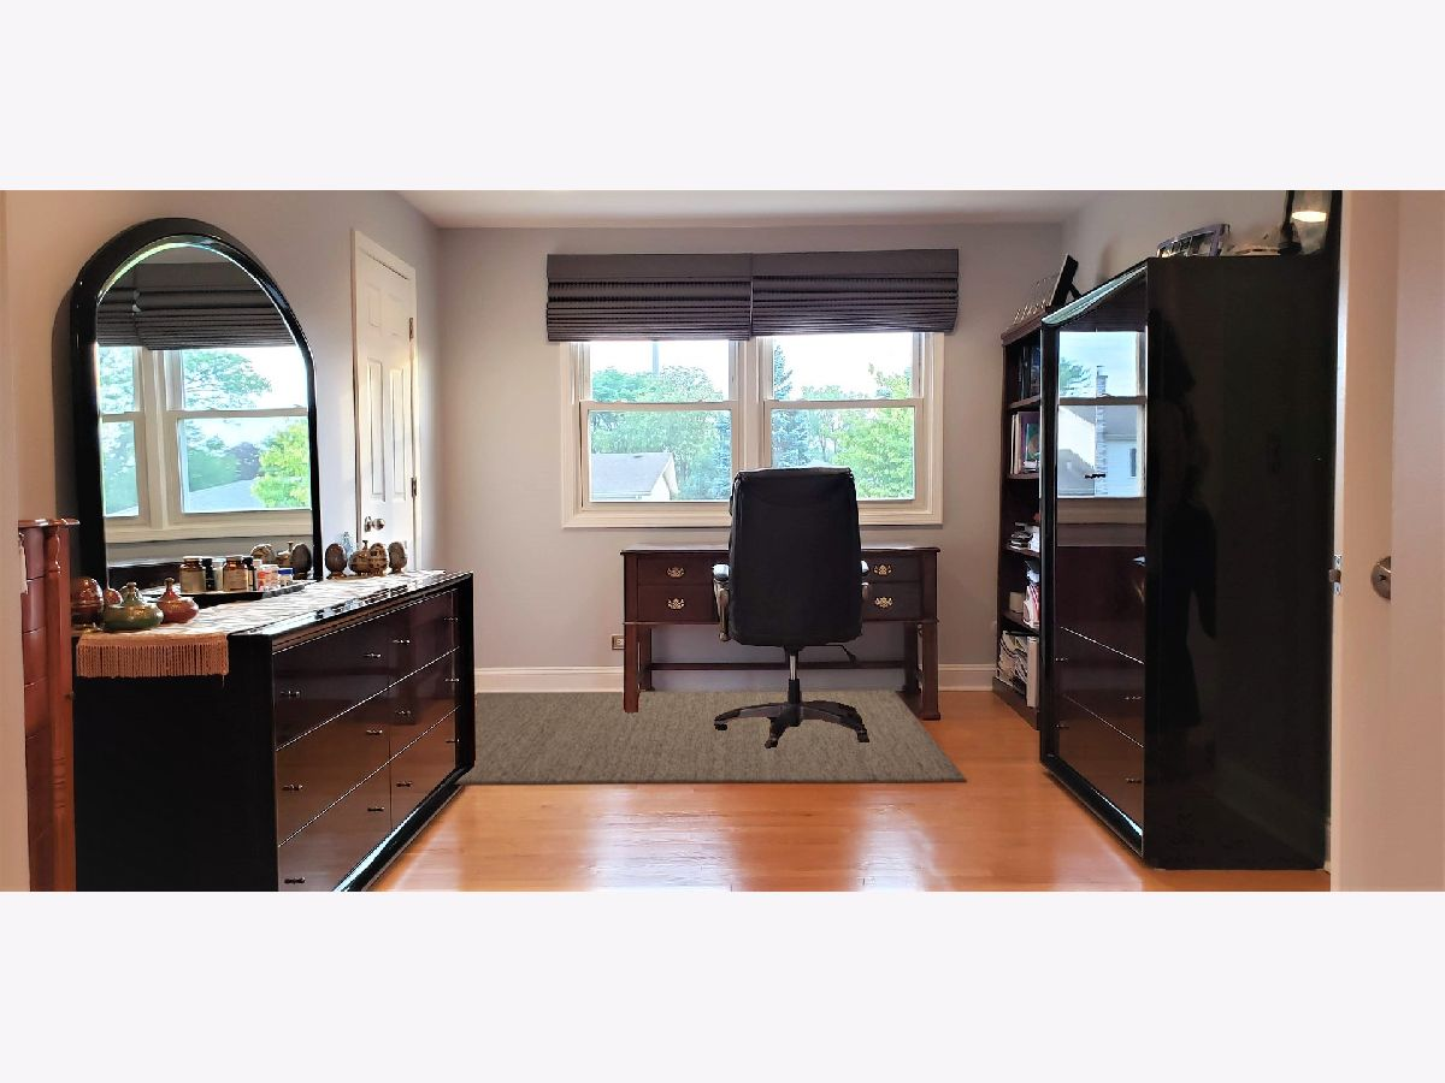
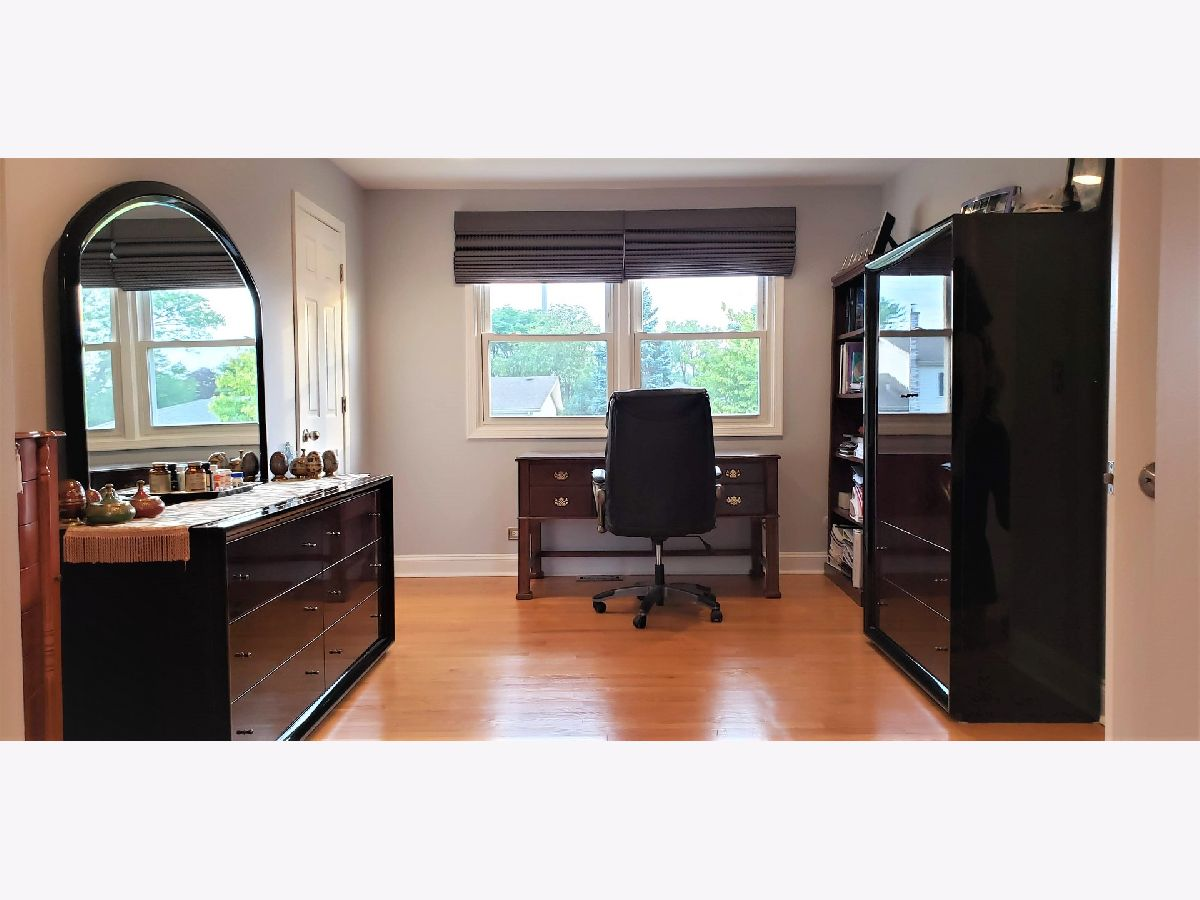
- rug (659, 729)
